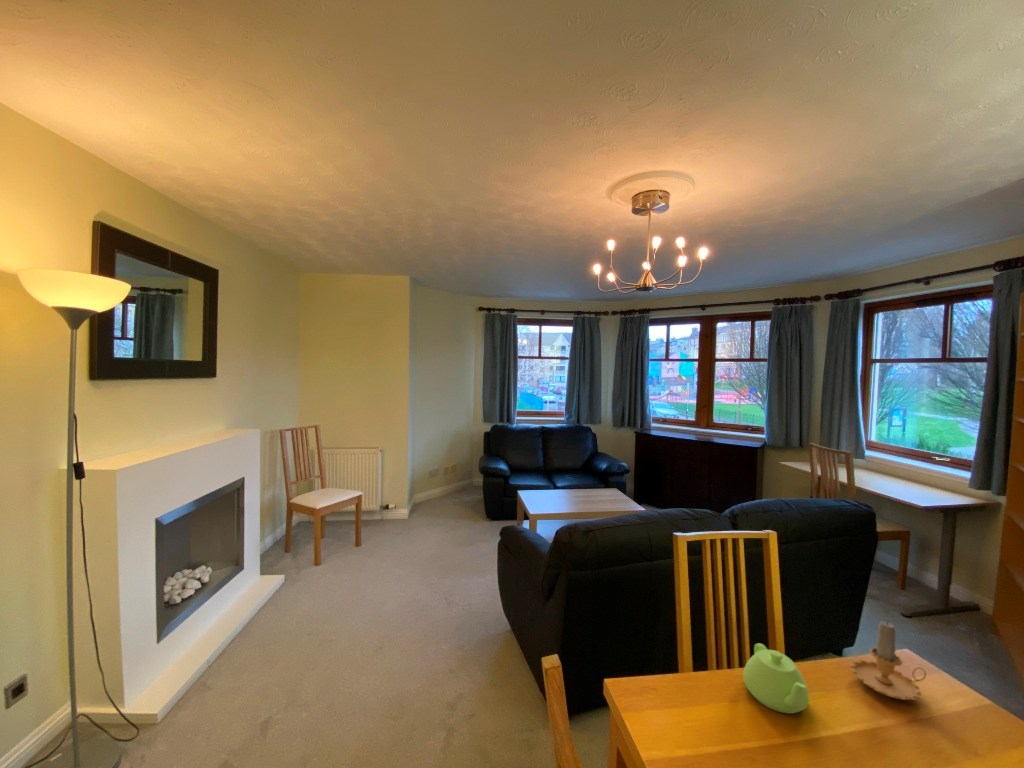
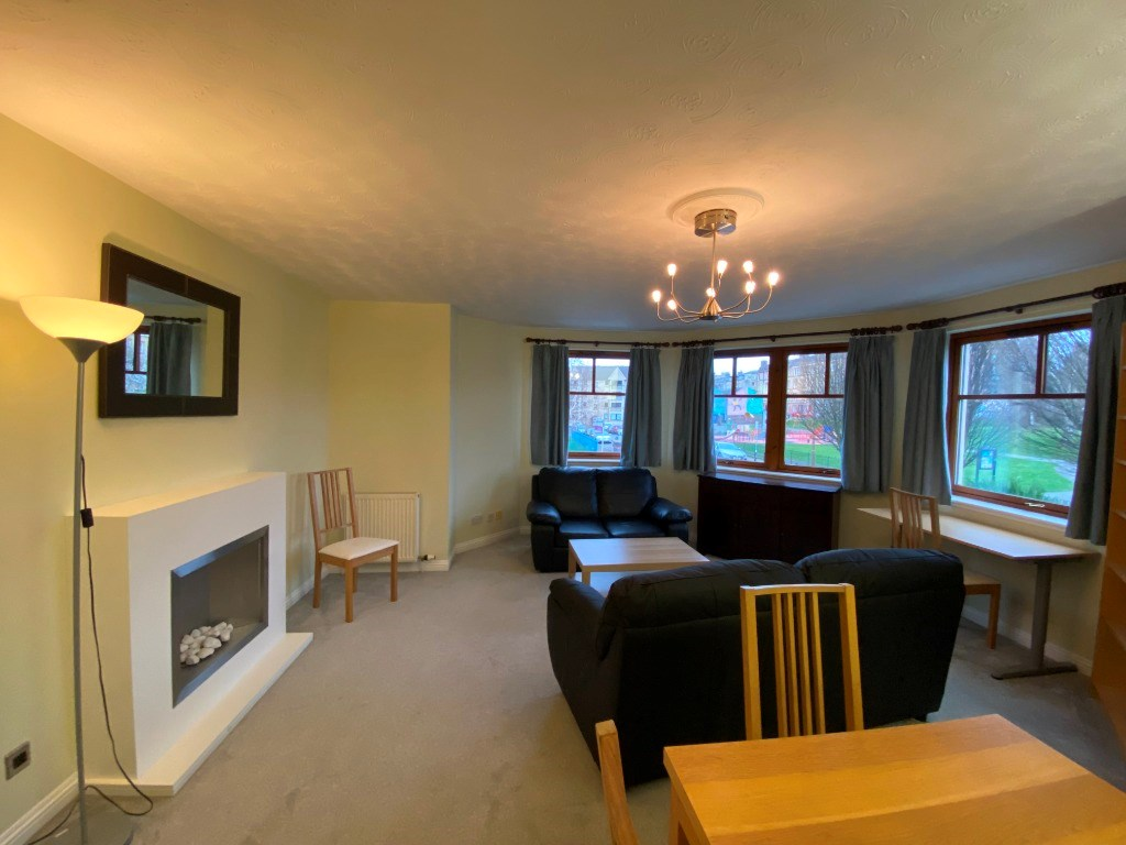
- candle (892, 654)
- teapot (777, 676)
